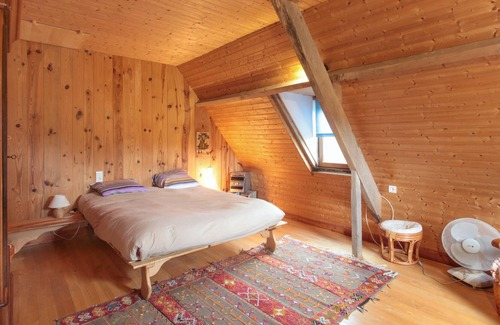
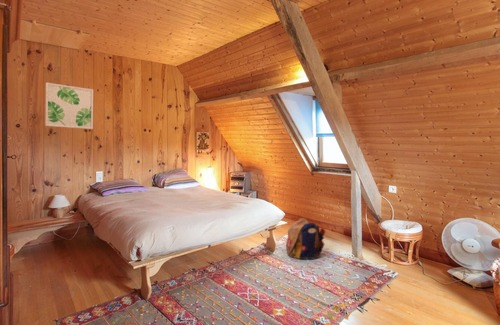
+ wall art (70, 106)
+ backpack (304, 236)
